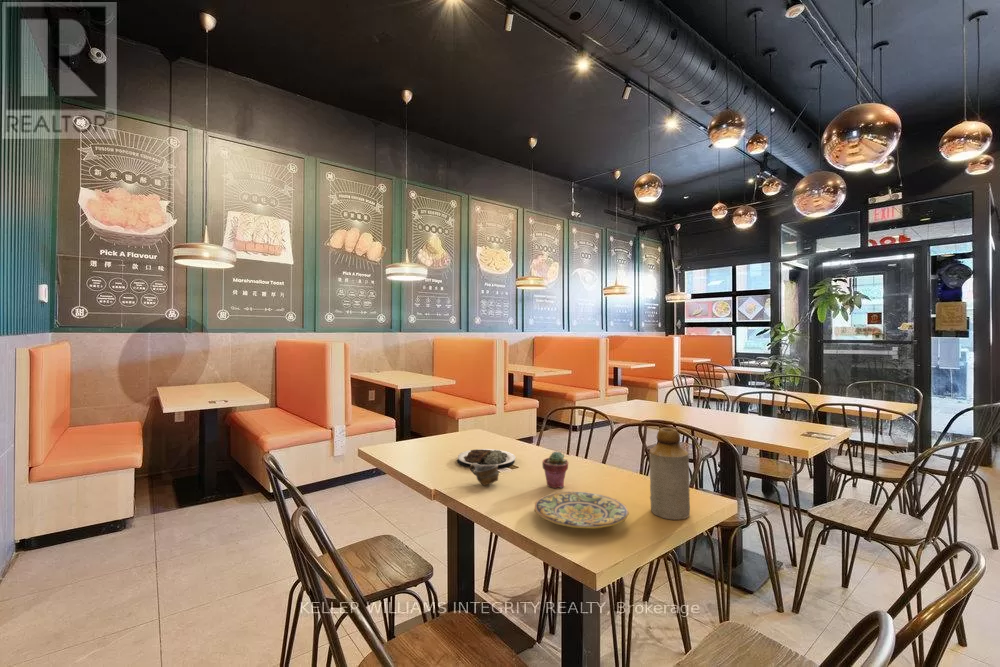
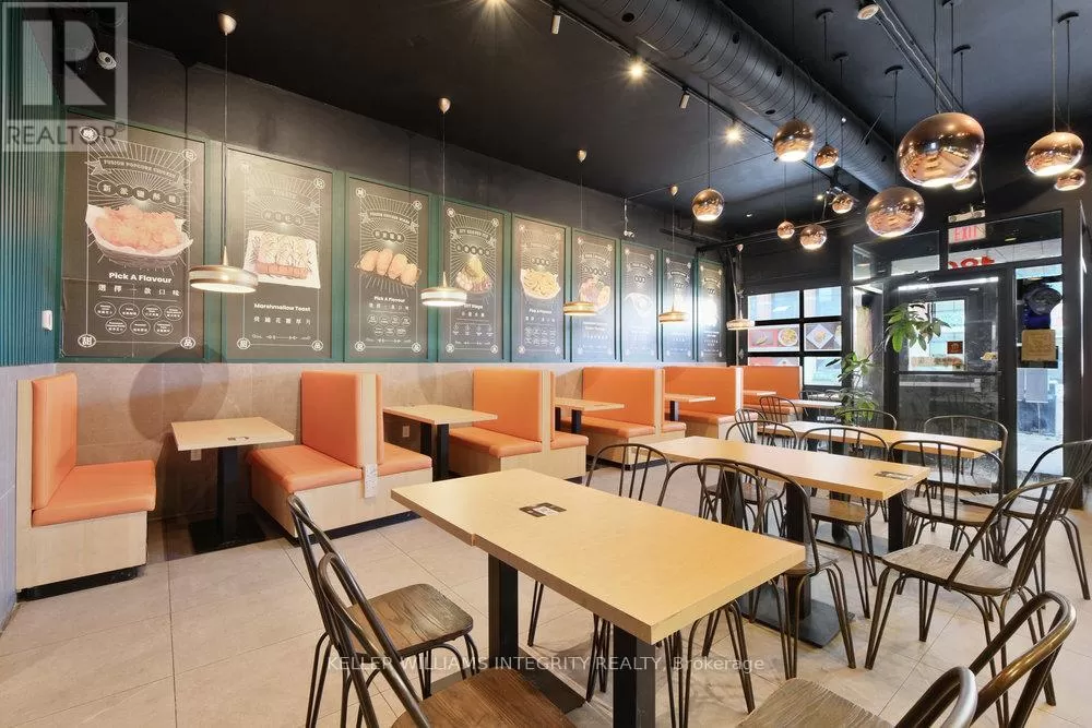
- cup (485, 473)
- potted succulent (555, 468)
- plate (580, 512)
- plate (486, 456)
- bottle (669, 470)
